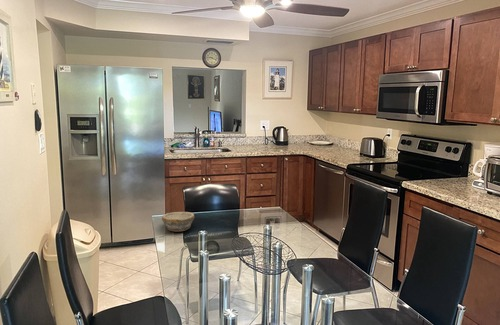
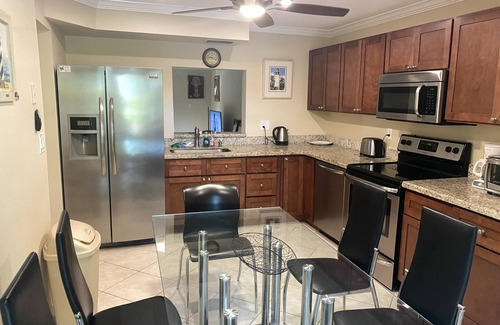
- bowl (178, 221)
